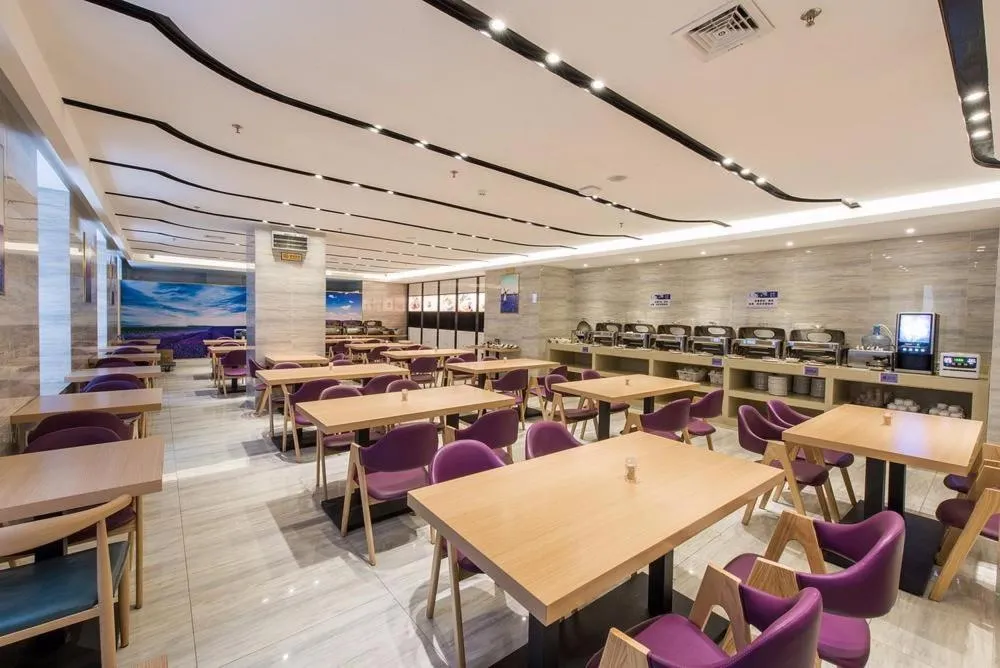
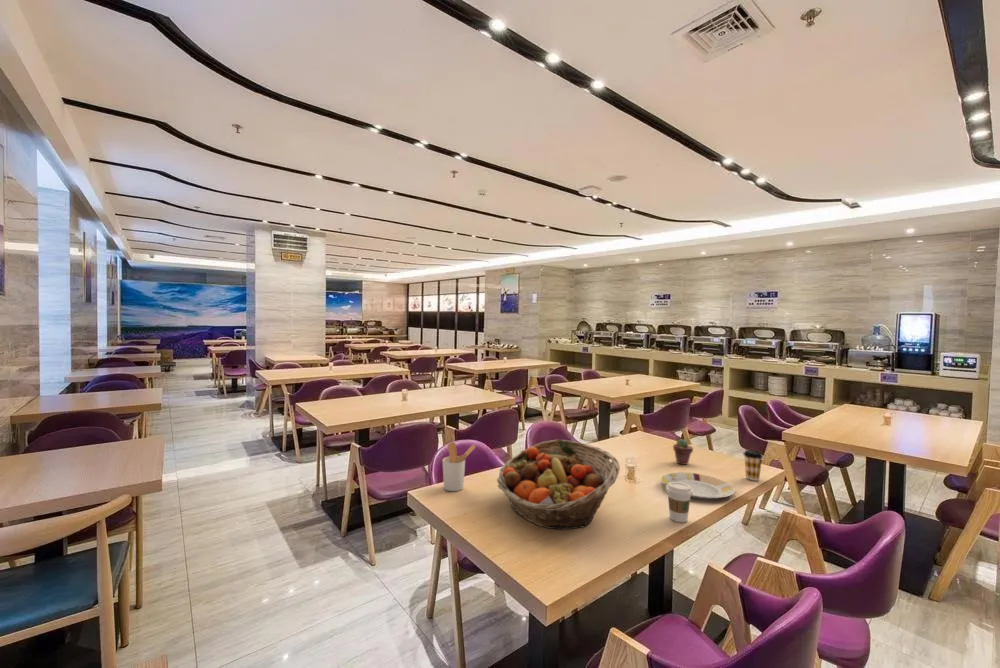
+ utensil holder (459, 466)
+ coffee cup (678, 501)
+ fruit basket (556, 480)
+ plate (696, 486)
+ coffee cup (752, 465)
+ potted succulent (682, 450)
